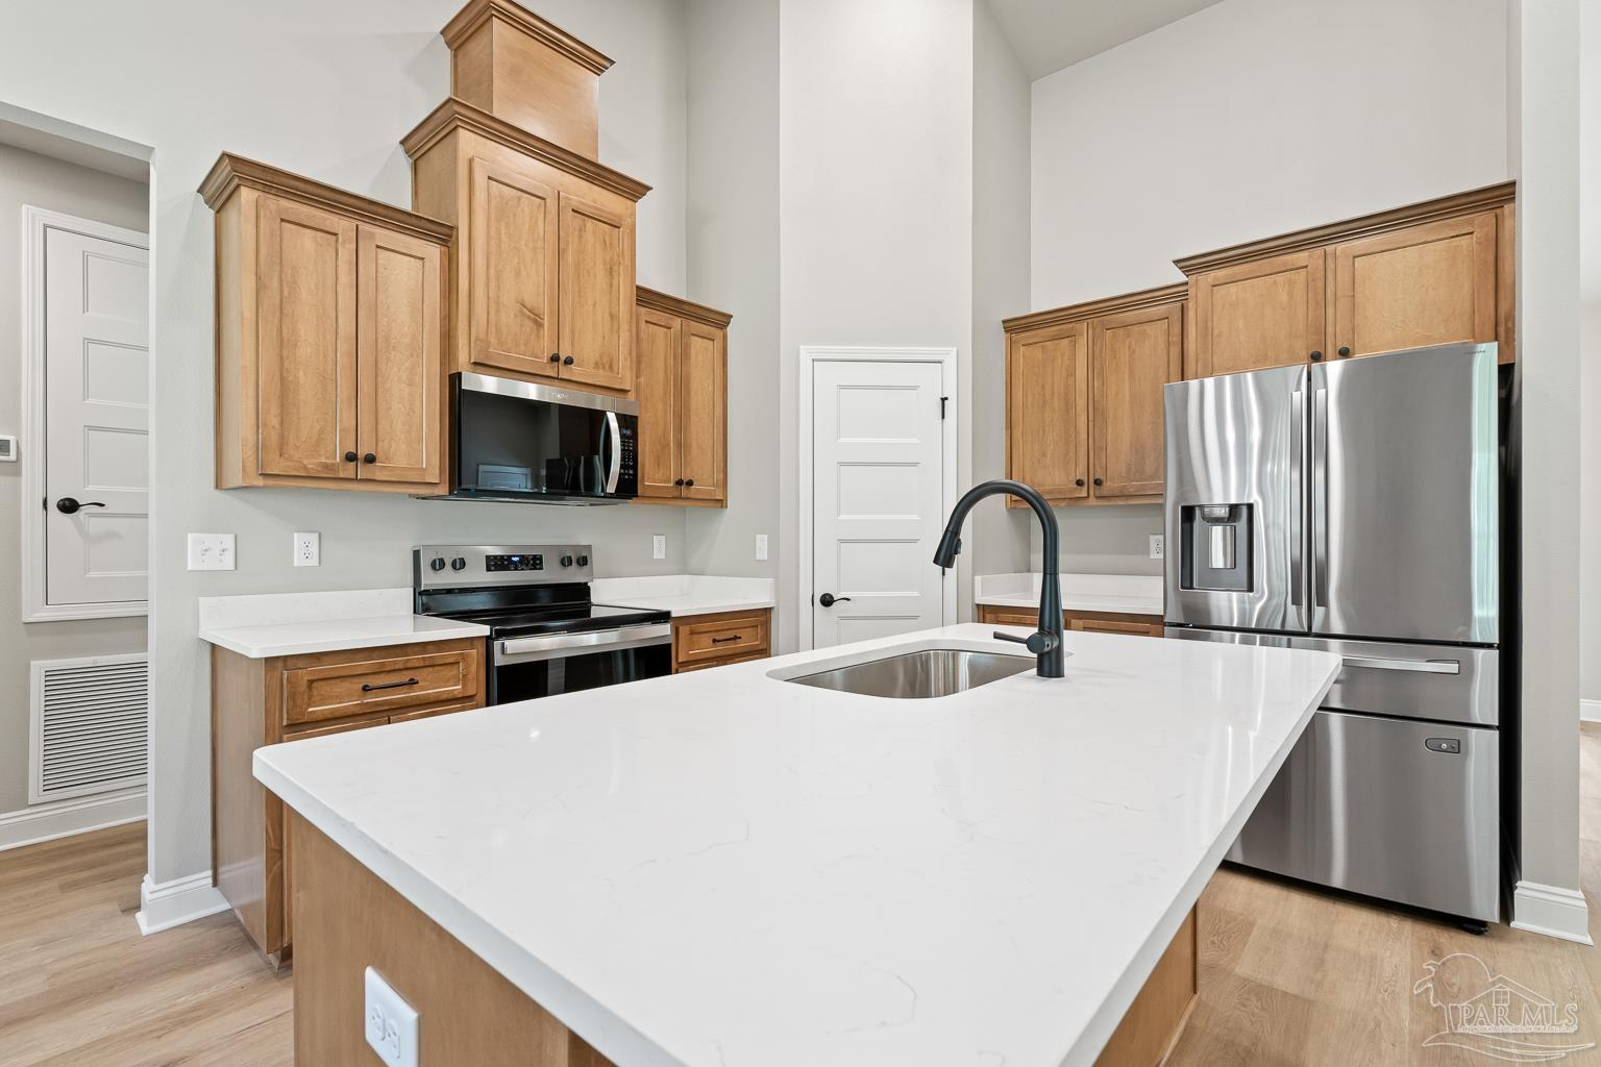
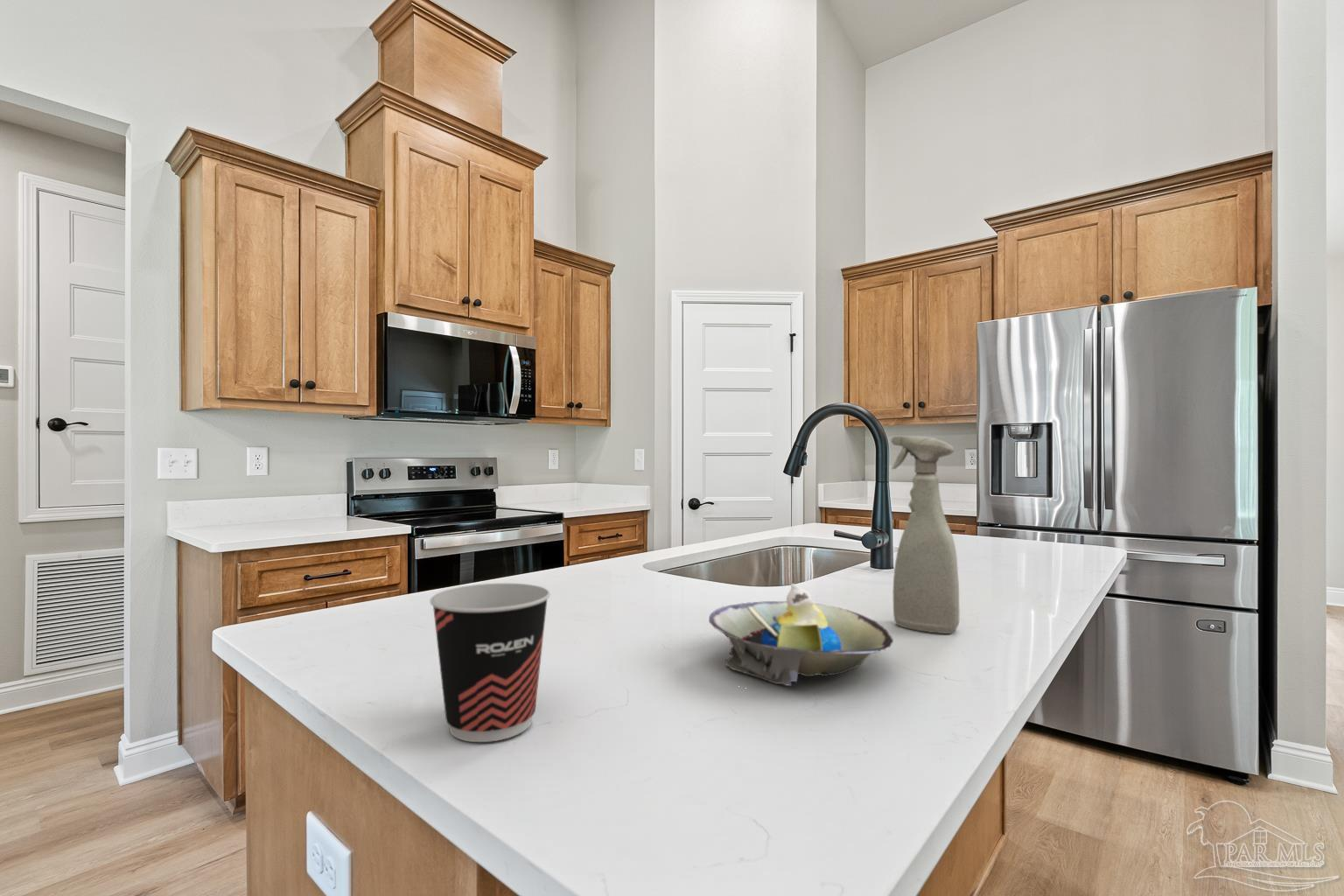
+ decorative bowl (798, 627)
+ spray bottle (926, 530)
+ cup (491, 659)
